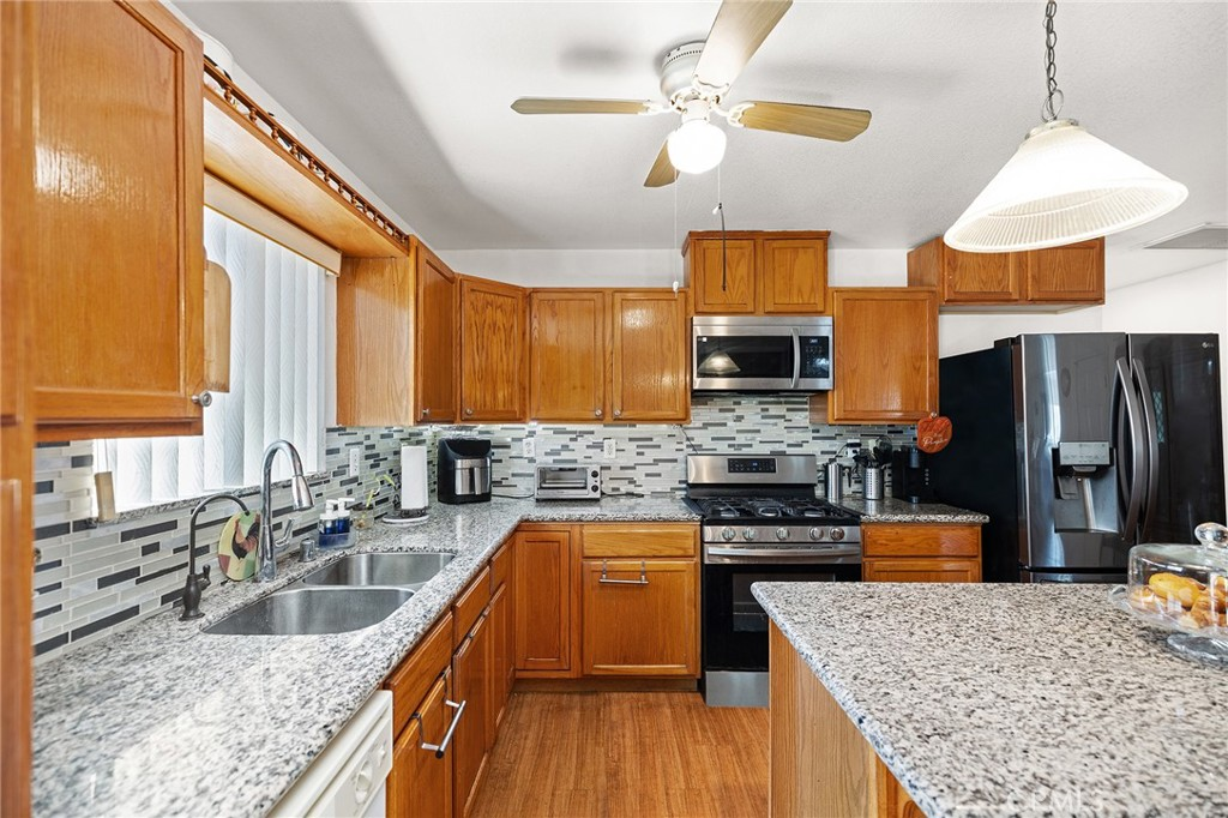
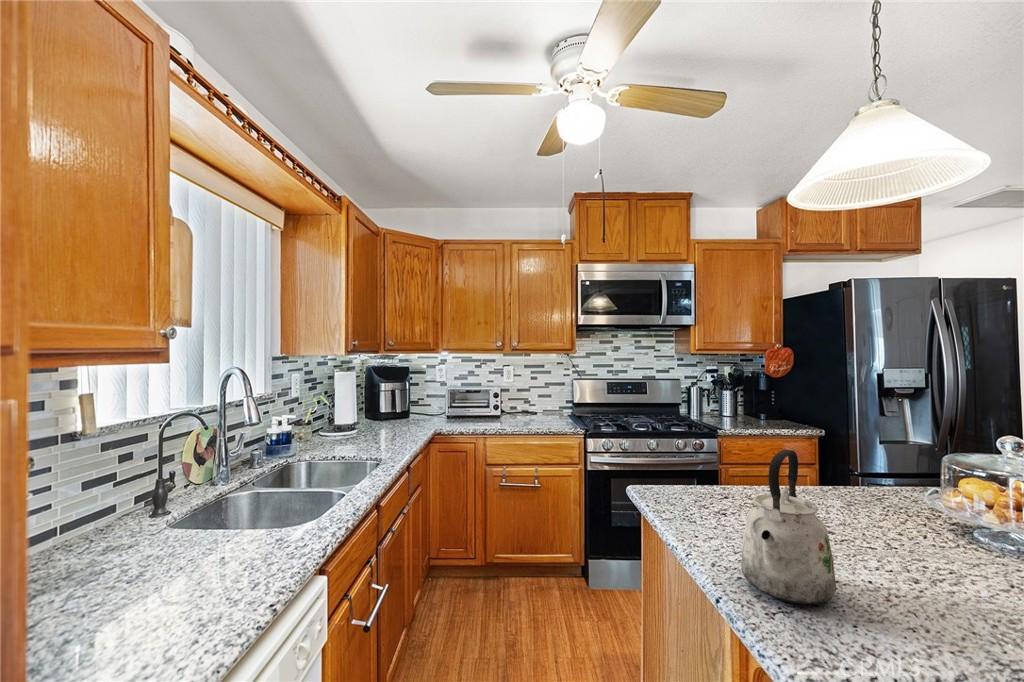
+ kettle (781, 524)
